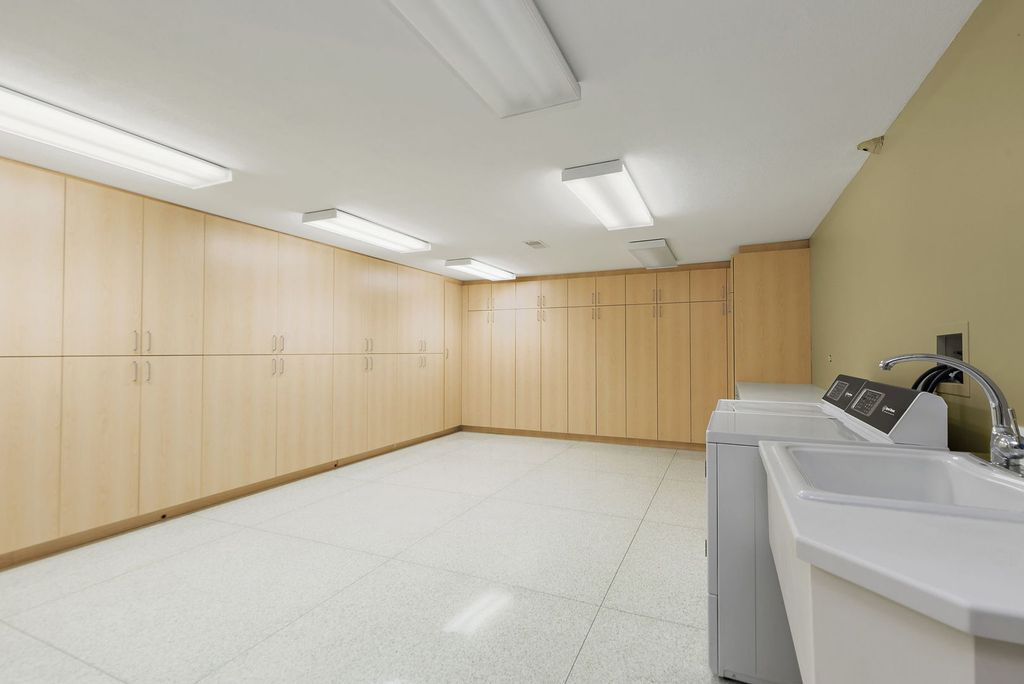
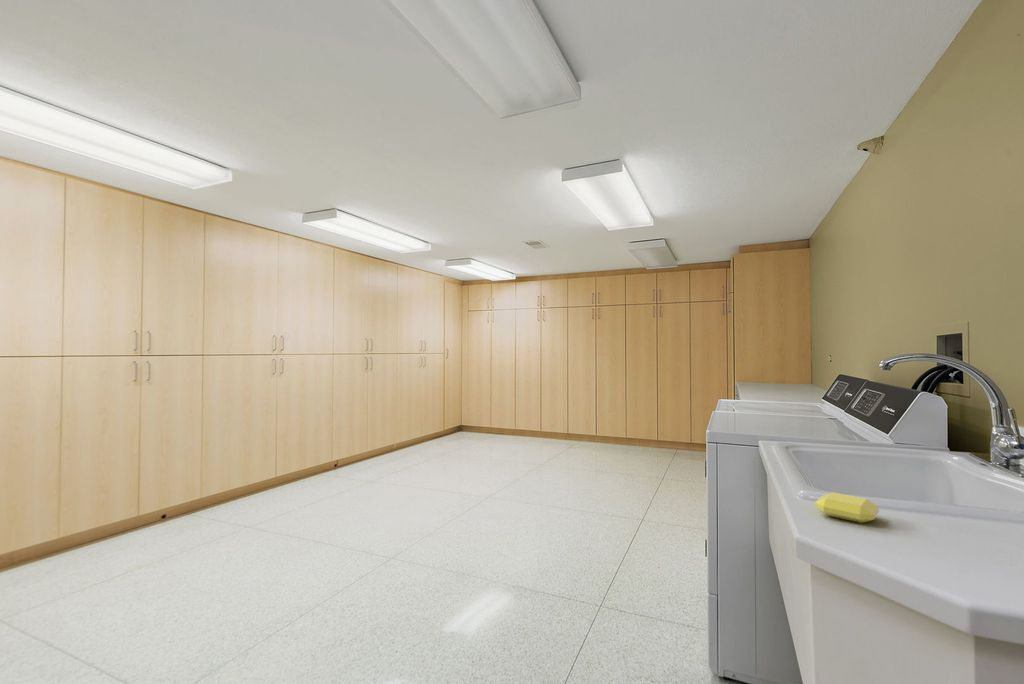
+ soap bar (846, 506)
